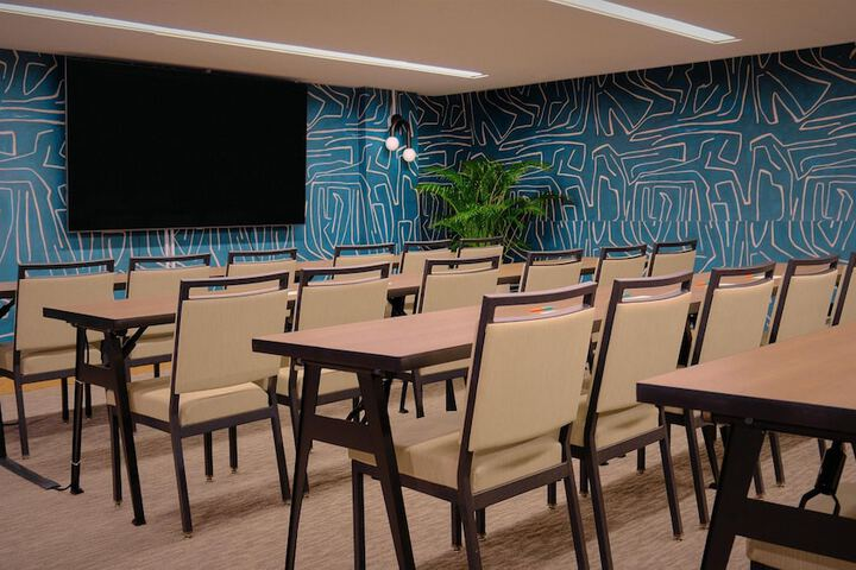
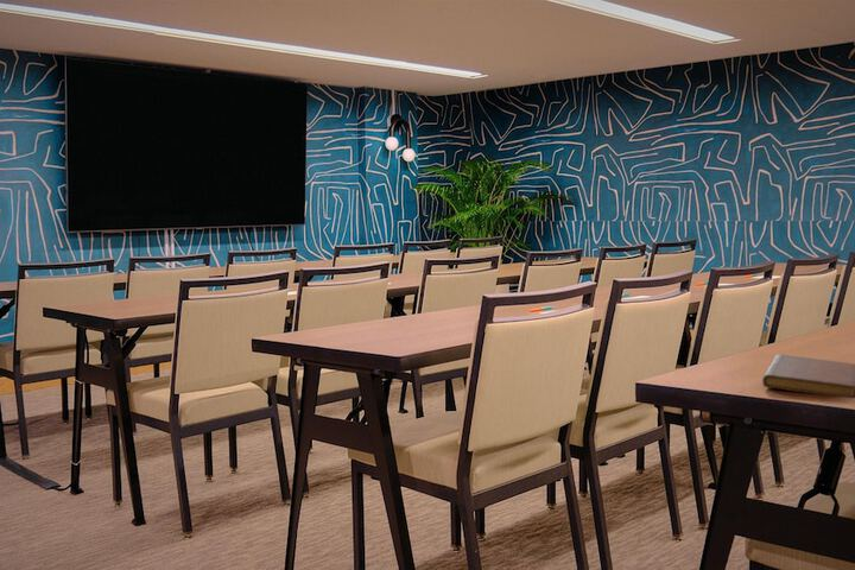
+ notebook (812, 374)
